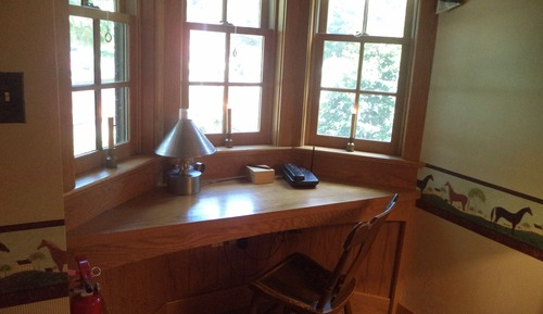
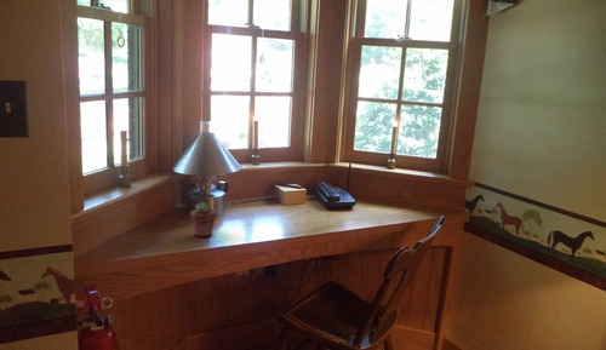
+ potted succulent (202, 218)
